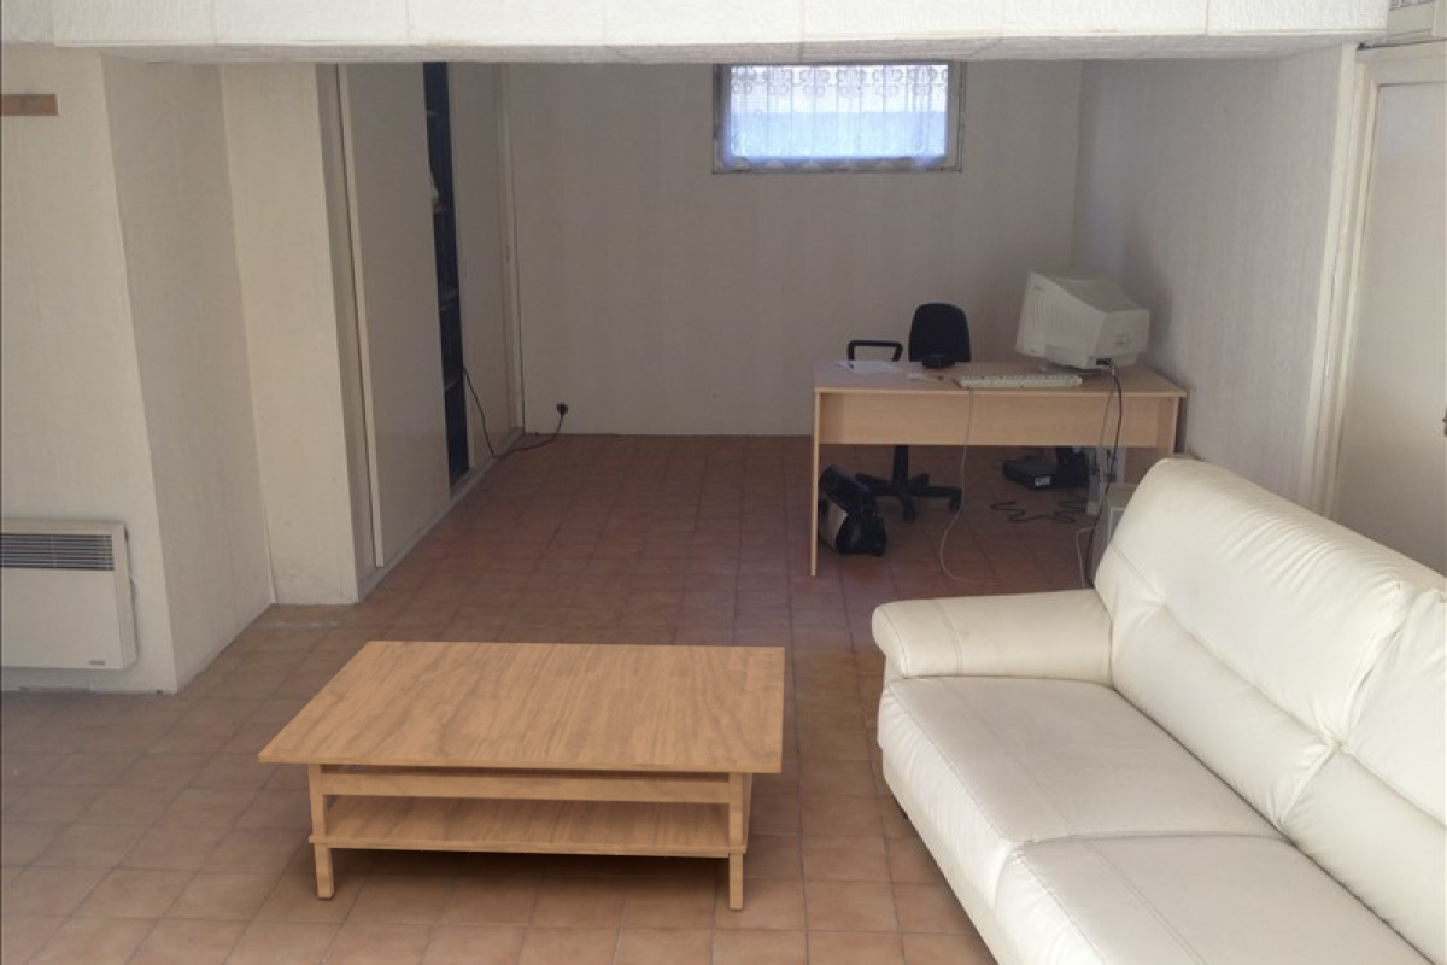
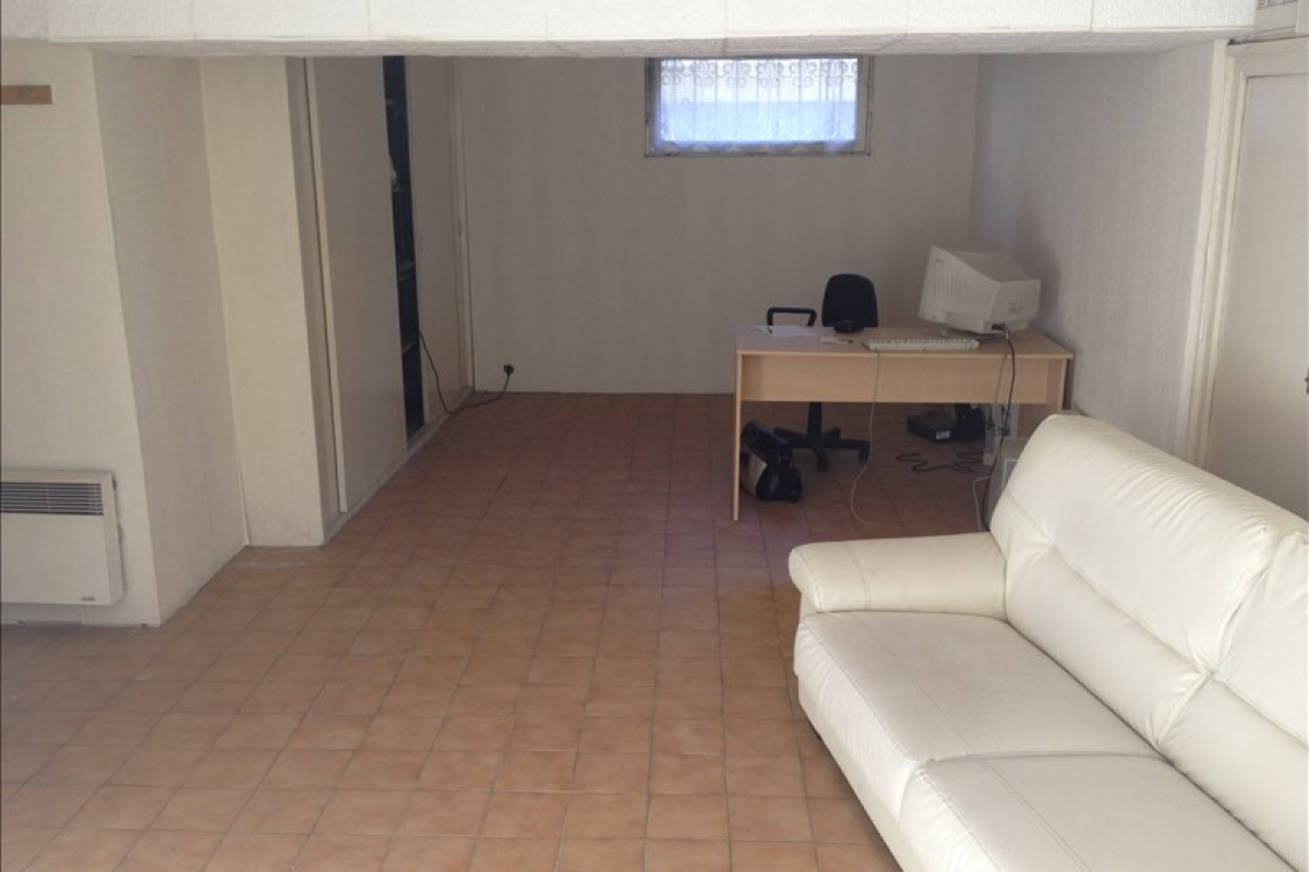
- coffee table (551, 766)
